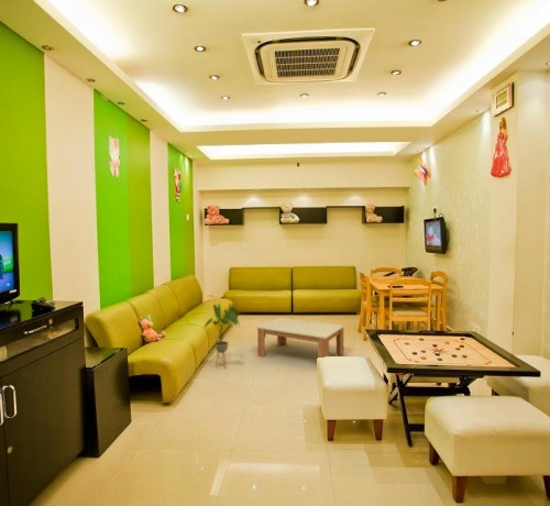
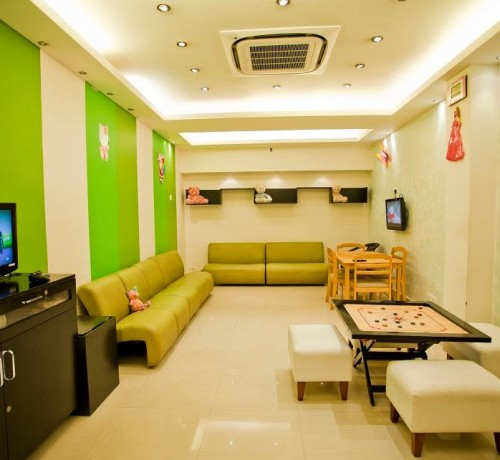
- coffee table (300, 339)
- house plant (223, 334)
